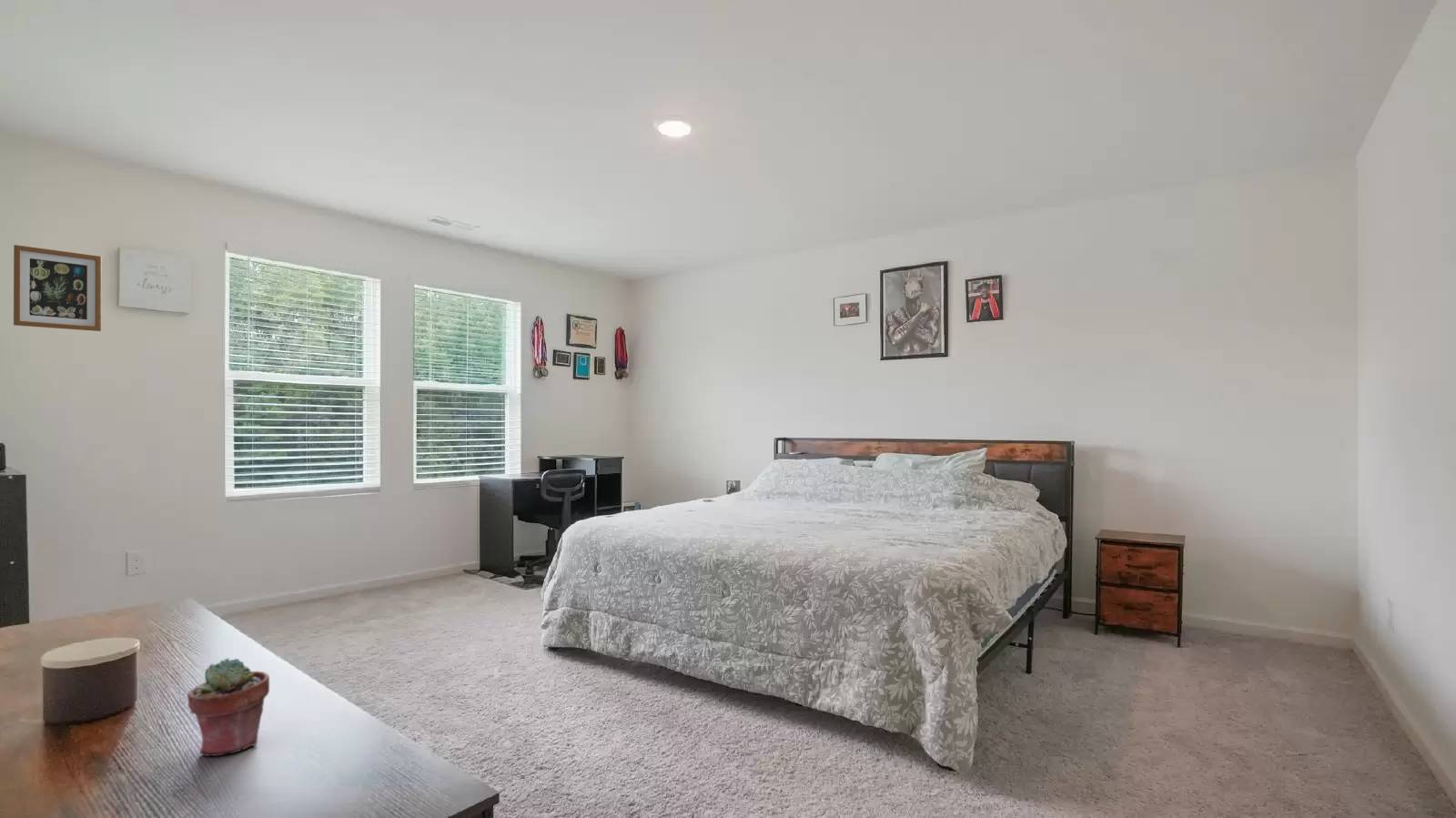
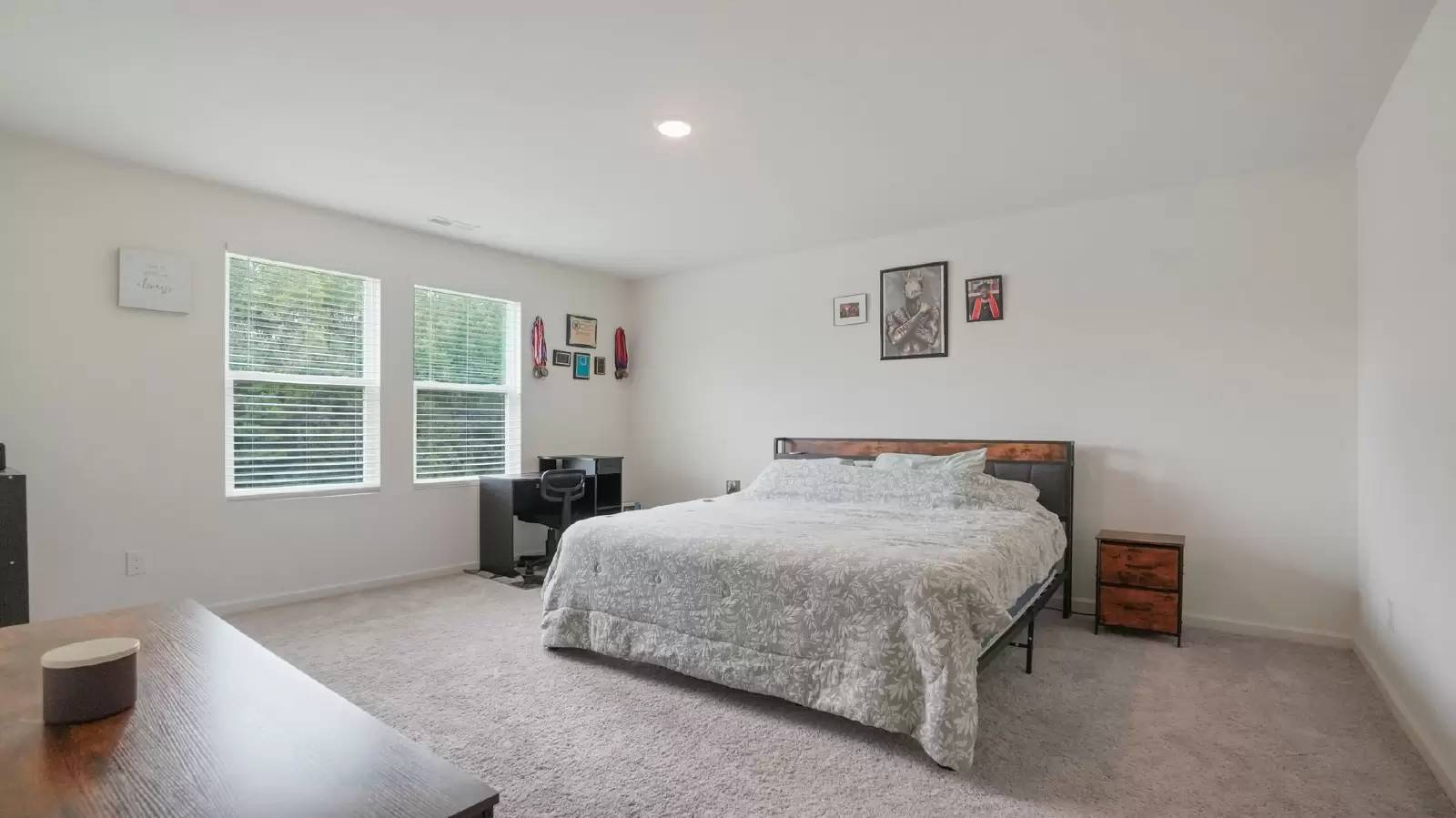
- wall art (58, 289)
- potted succulent (229, 702)
